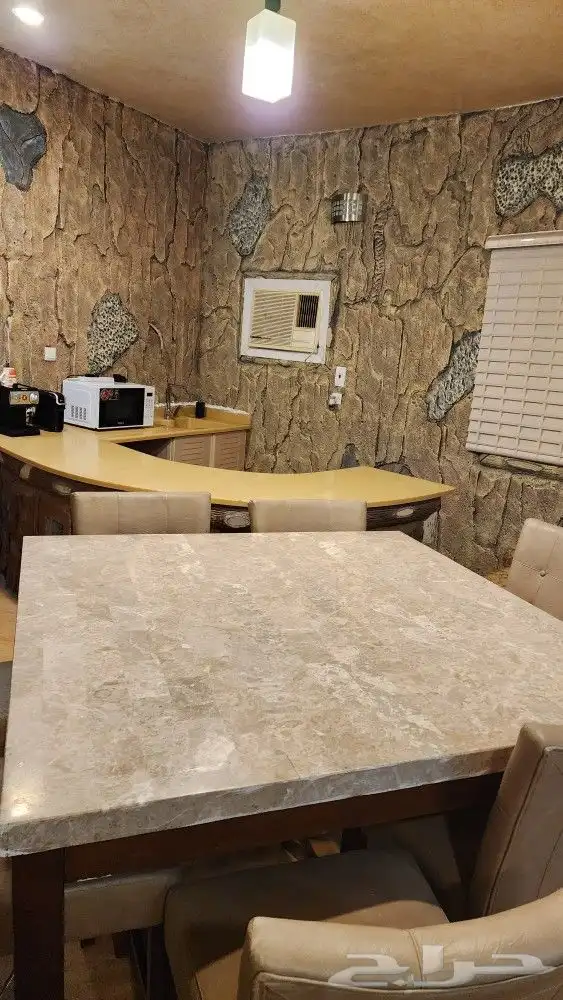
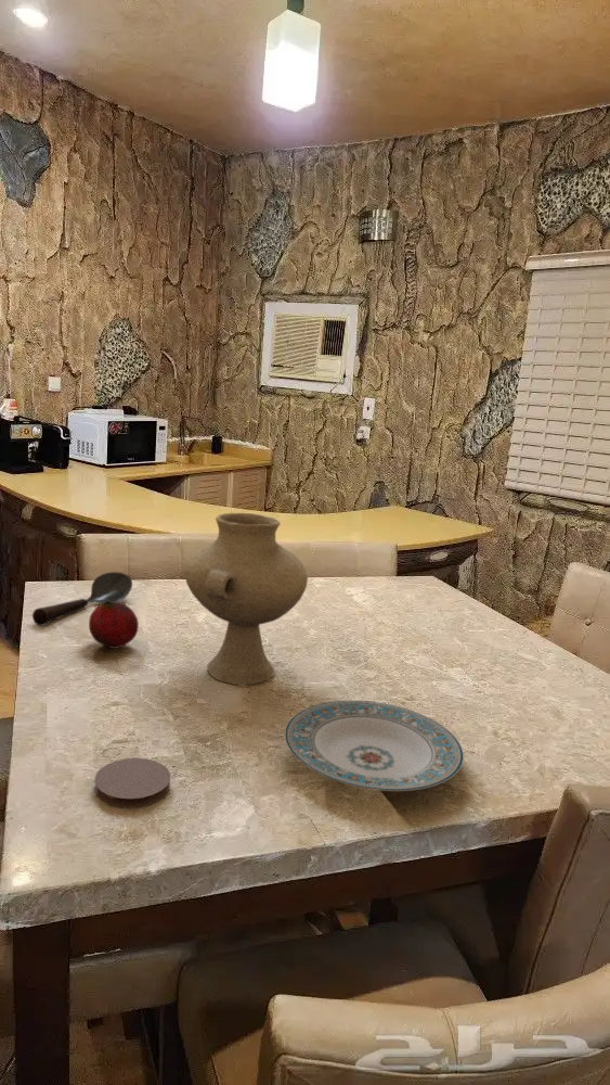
+ fruit (114, 622)
+ plate (372, 750)
+ coaster (132, 781)
+ spoon (87, 599)
+ vase (245, 596)
